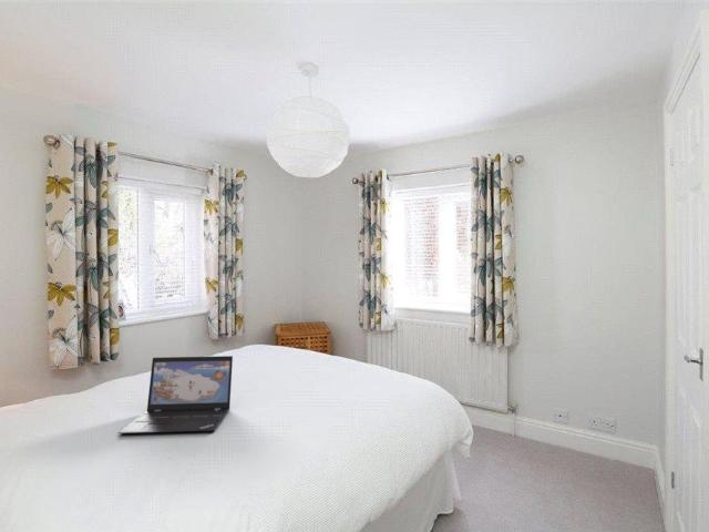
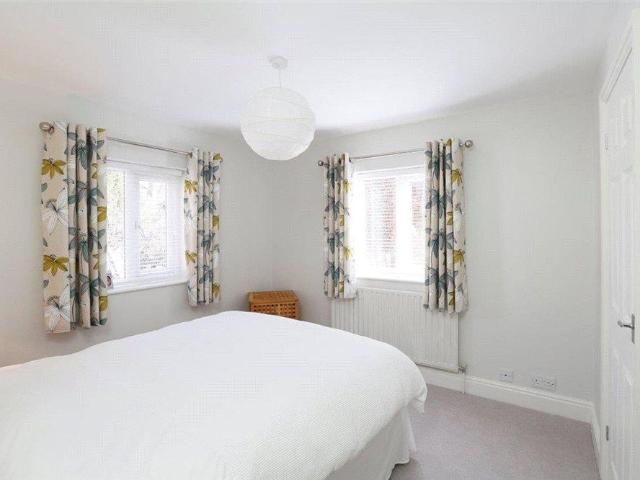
- laptop (181, 391)
